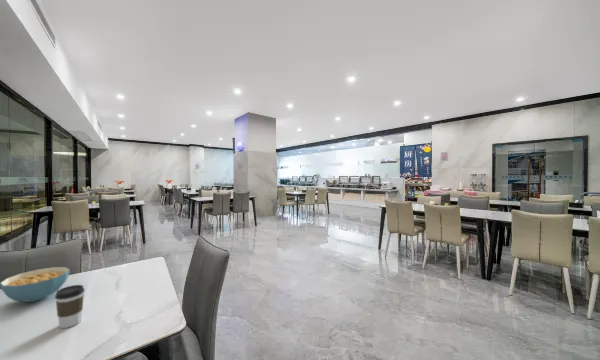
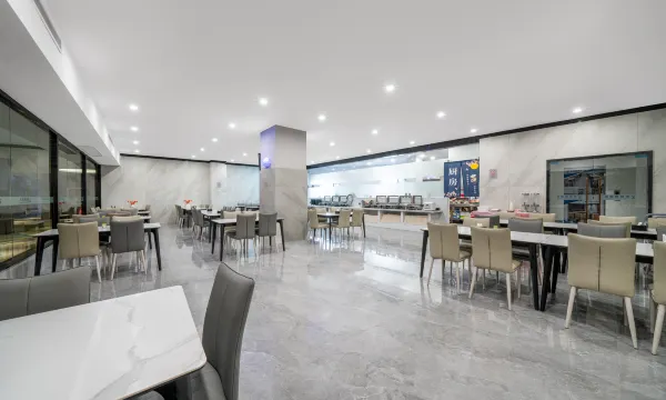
- coffee cup (70, 306)
- cereal bowl (37, 287)
